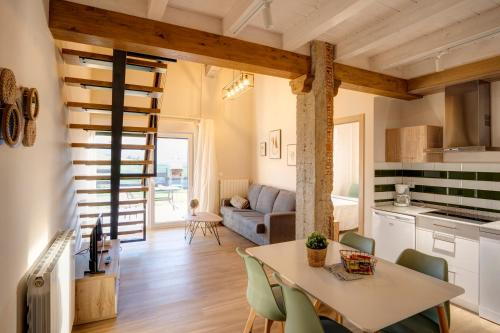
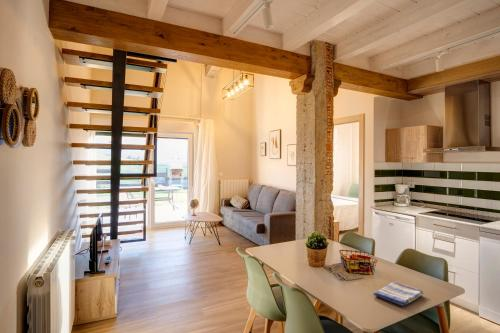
+ dish towel (398, 292)
